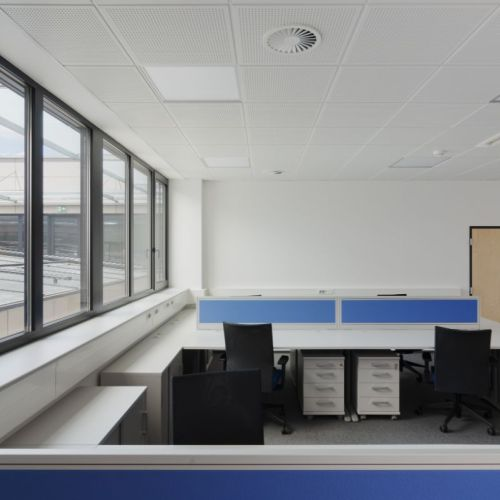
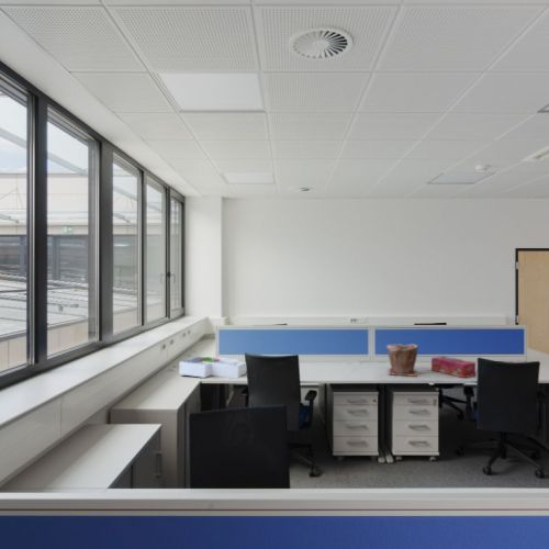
+ plant pot (402, 358)
+ tissue box (452, 366)
+ desk organizer (214, 367)
